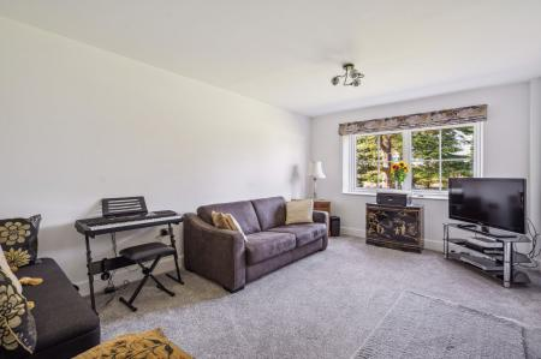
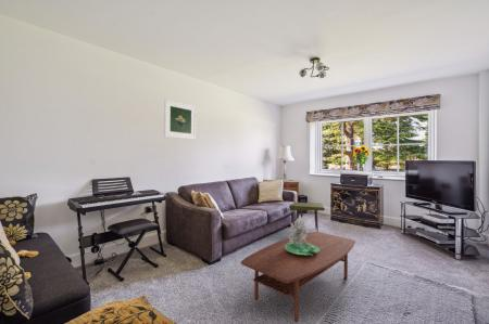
+ coffee table (304, 269)
+ potted flower (303, 235)
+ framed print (180, 120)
+ side table (302, 216)
